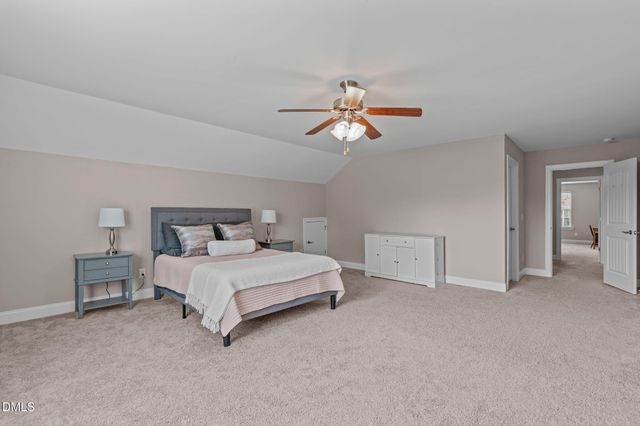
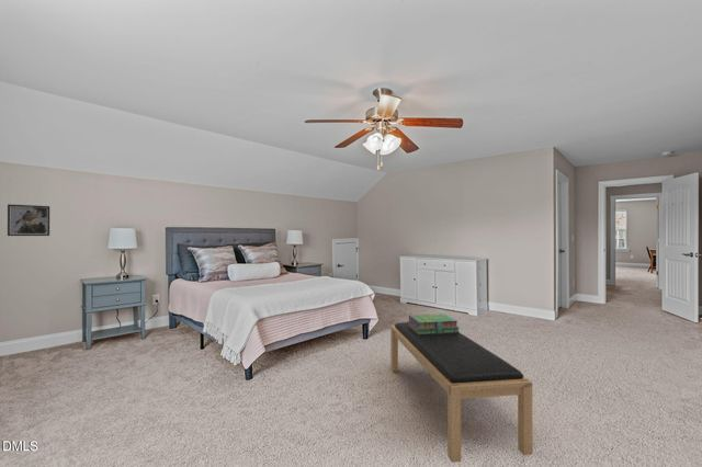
+ stack of books (432, 322)
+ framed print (29, 220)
+ bench (444, 371)
